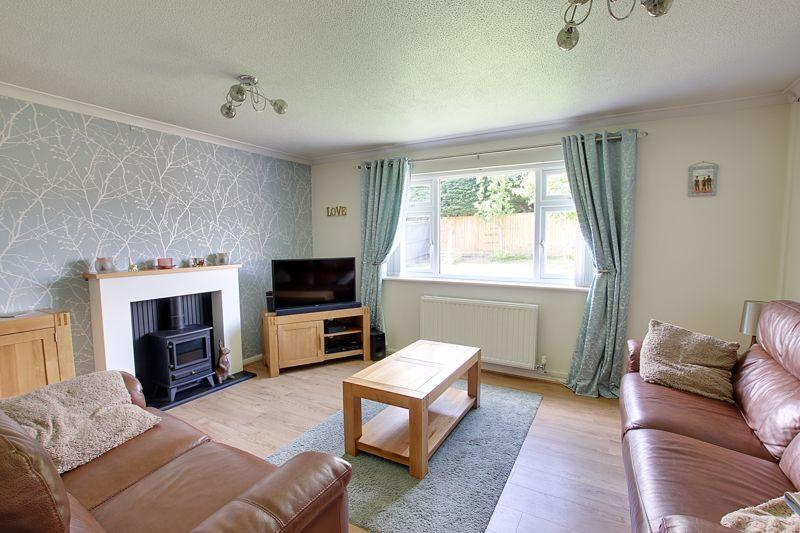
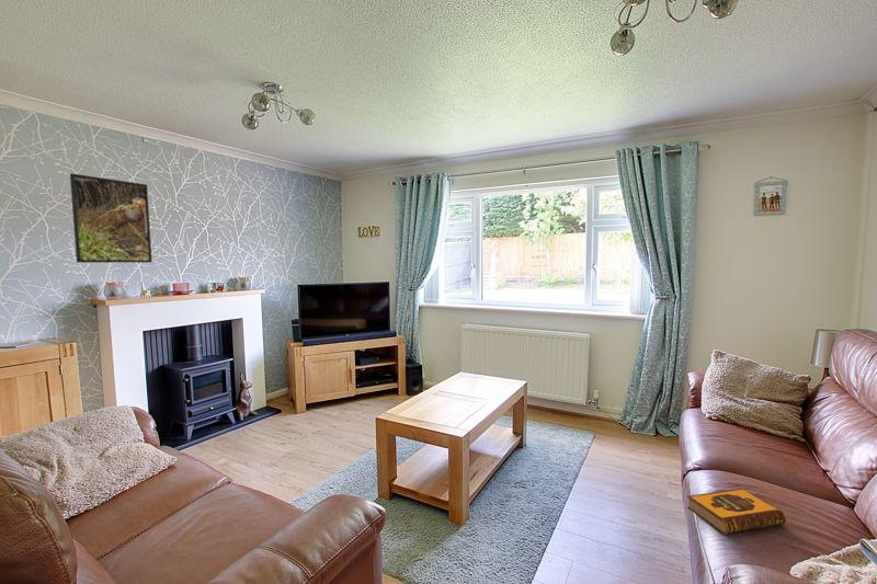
+ hardback book (734, 511)
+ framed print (113, 220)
